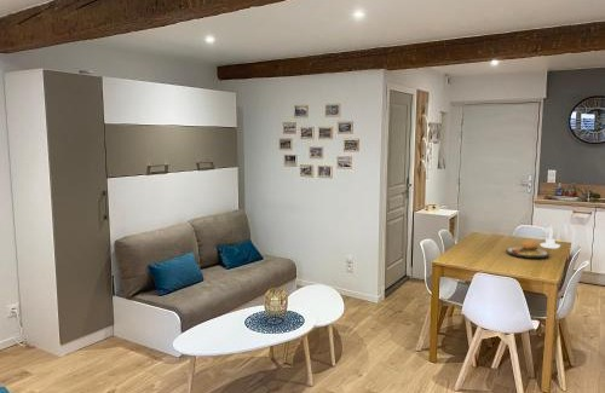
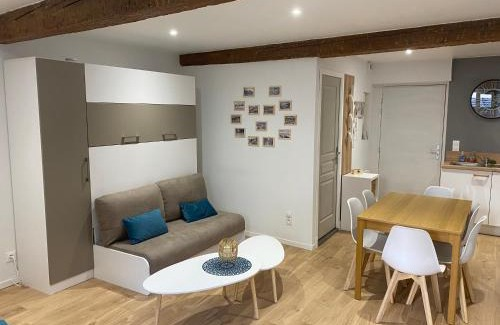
- plate (526, 244)
- candle holder (551, 235)
